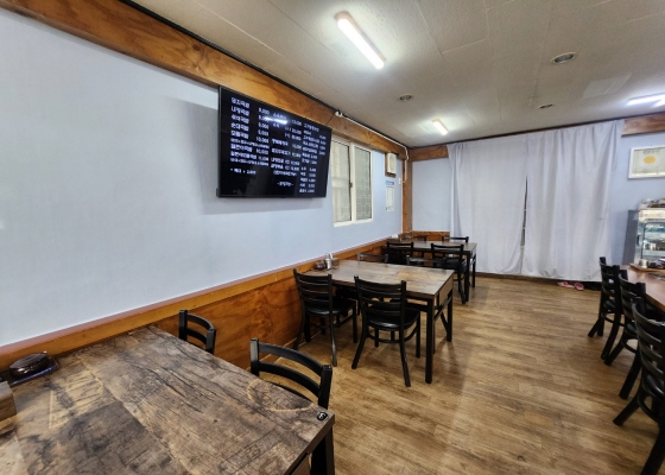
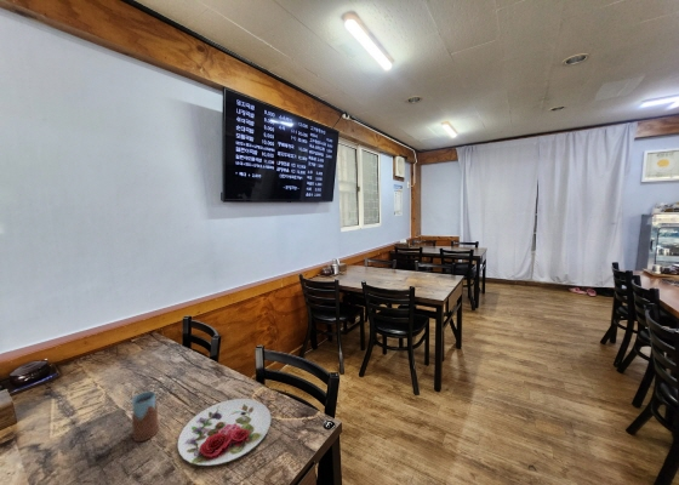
+ drinking glass (142, 413)
+ plate (227, 426)
